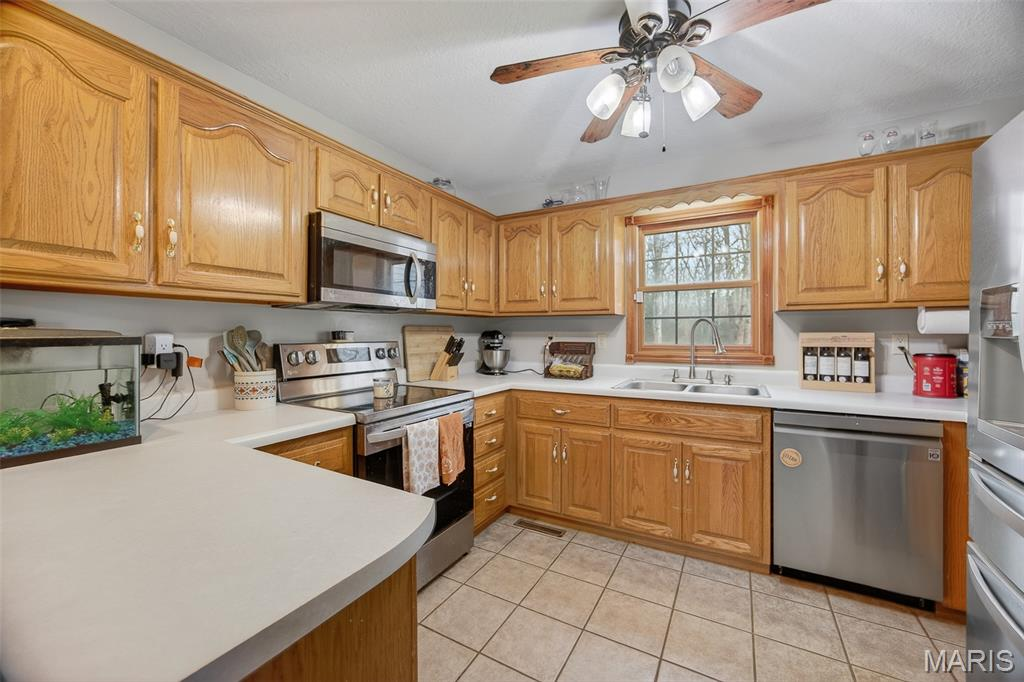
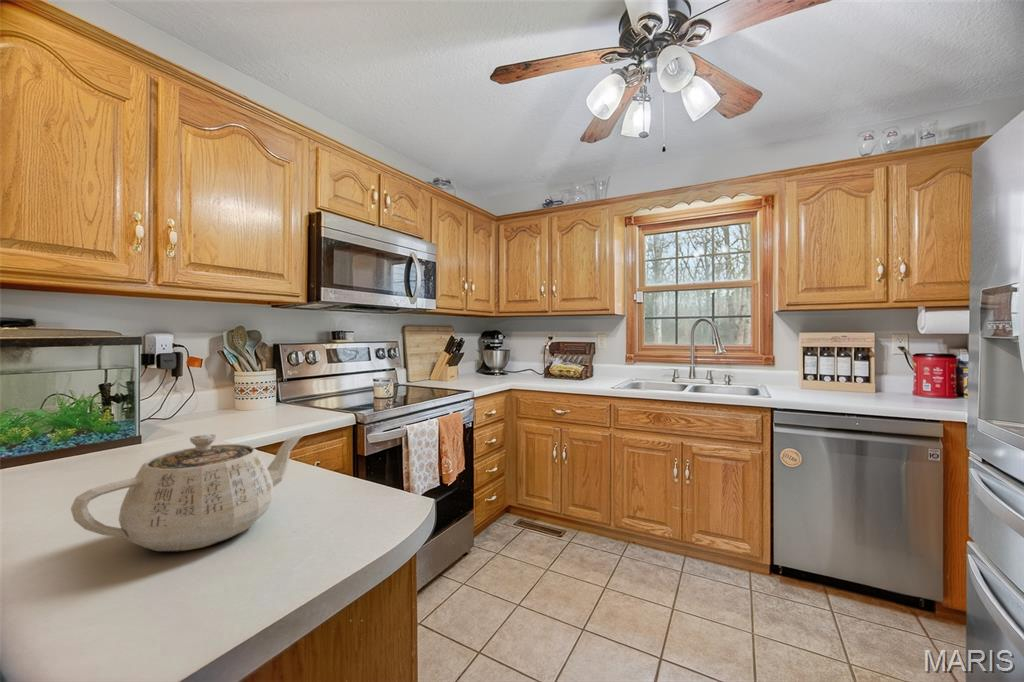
+ teapot (210, 481)
